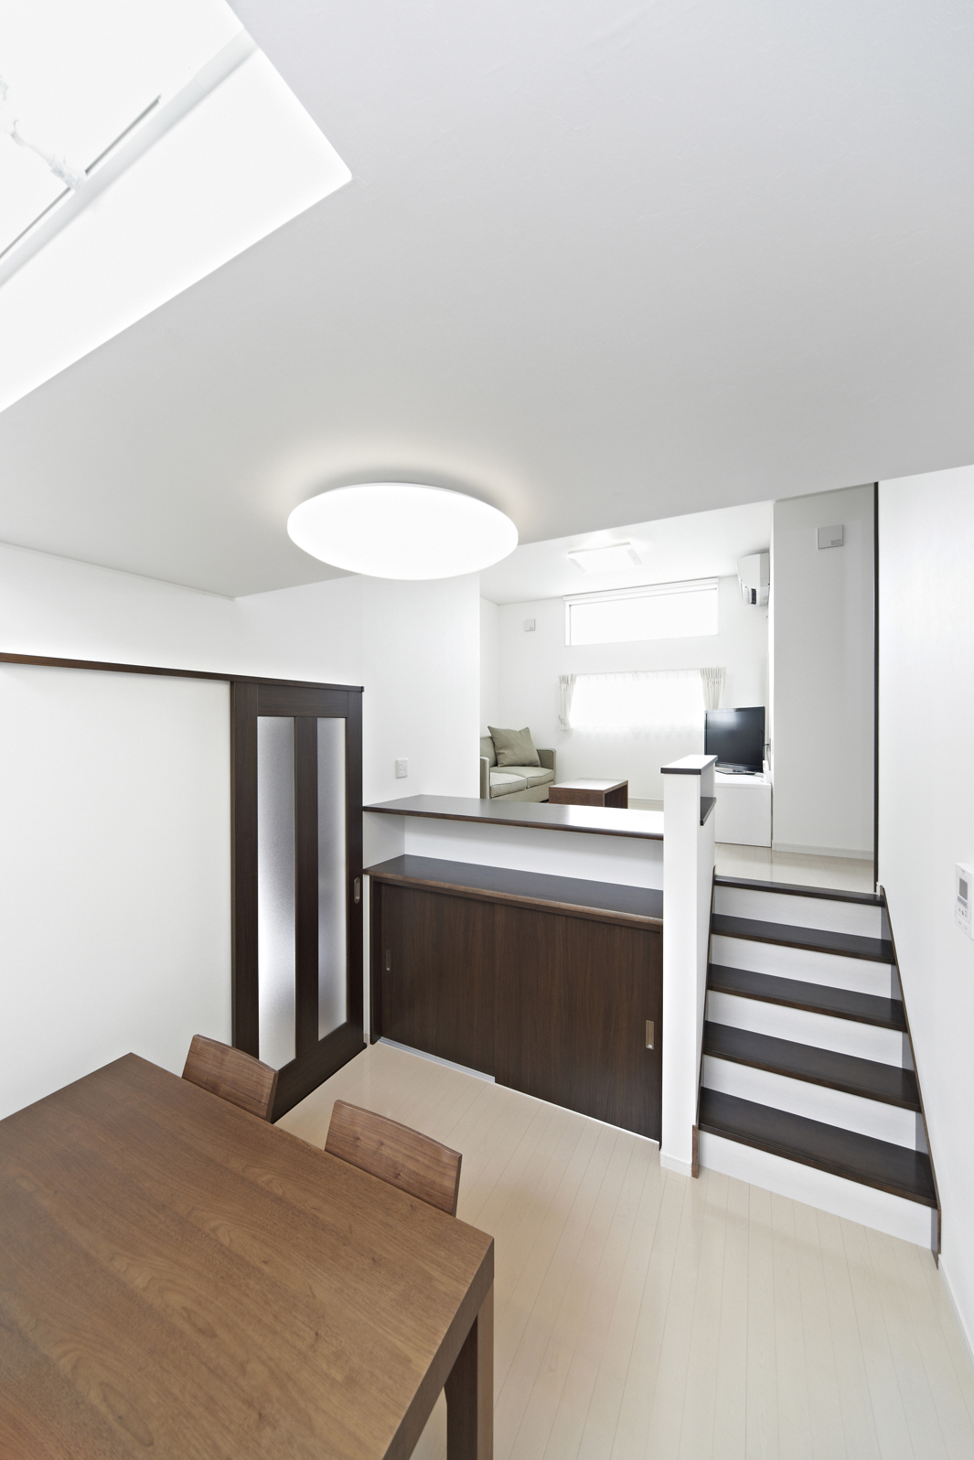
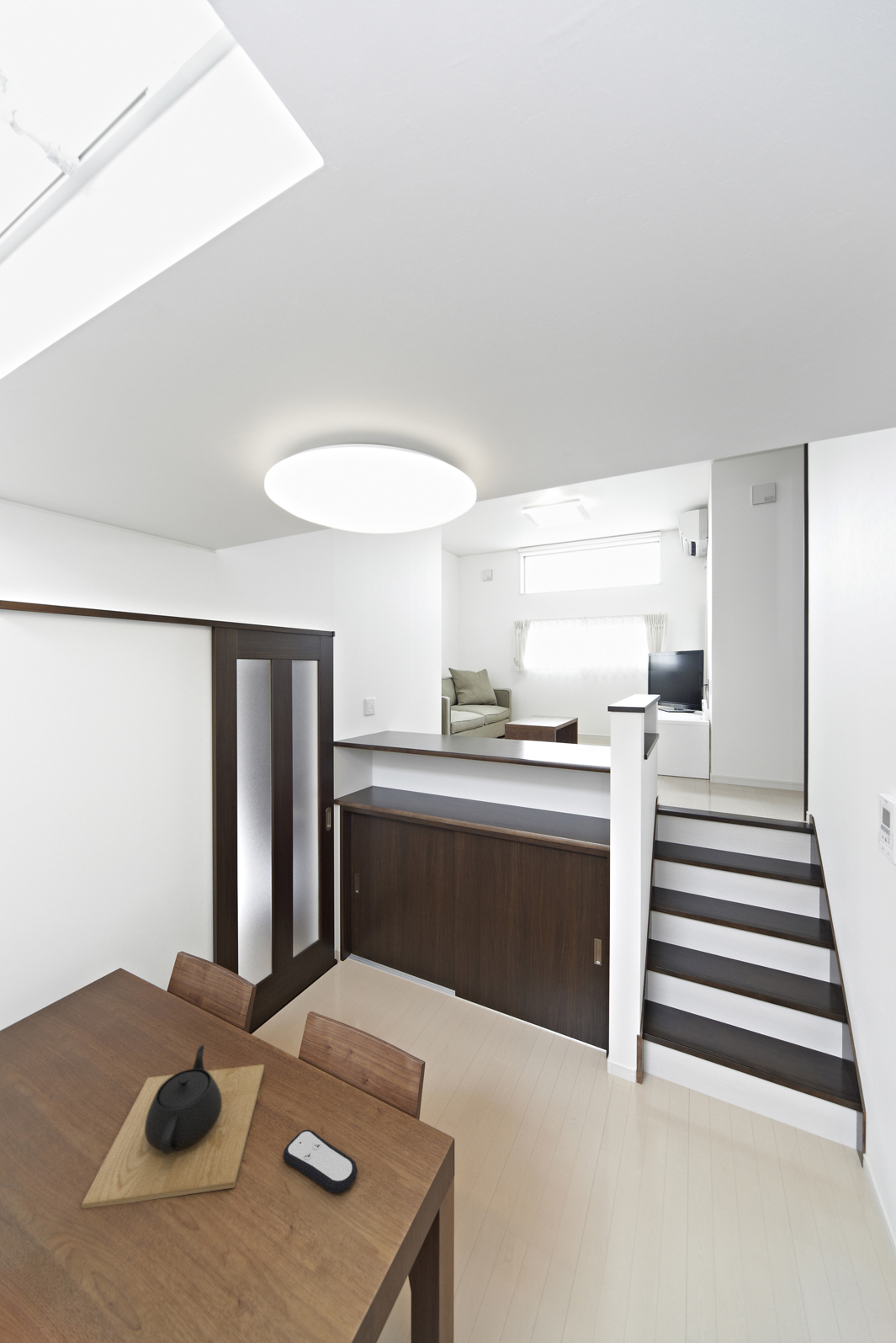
+ remote control (321, 1160)
+ teapot (186, 1100)
